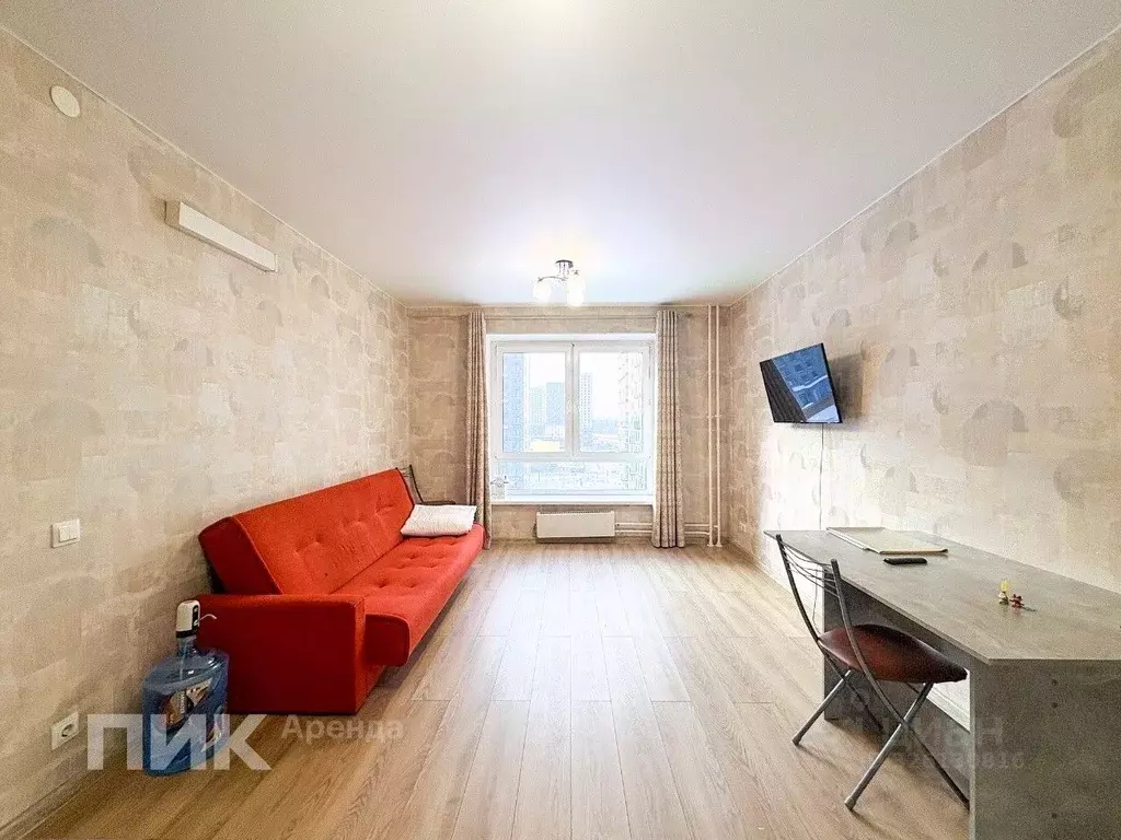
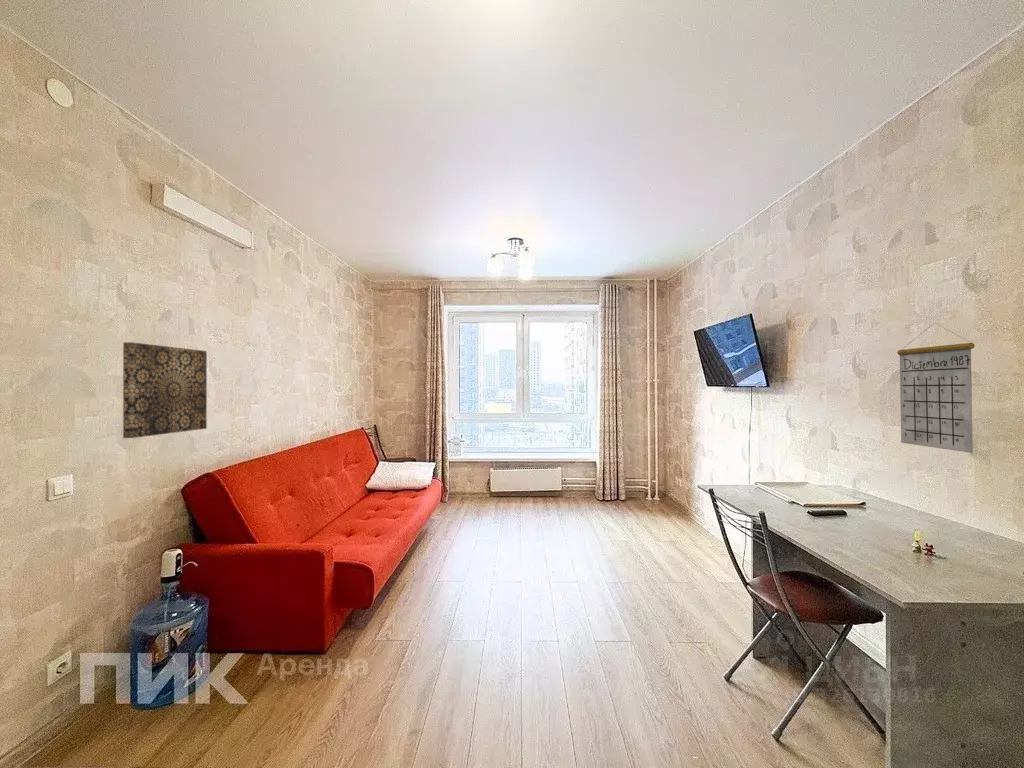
+ wall art (169, 390)
+ calendar (933, 385)
